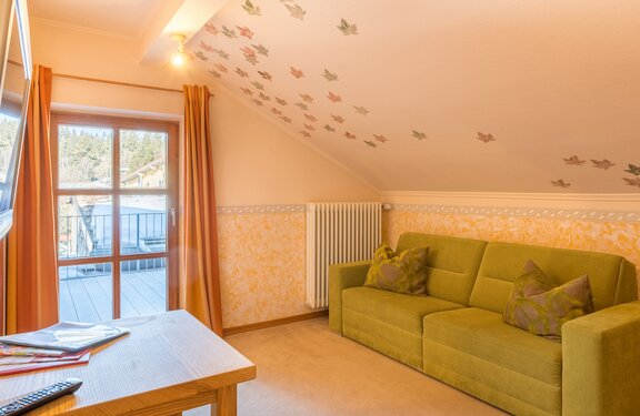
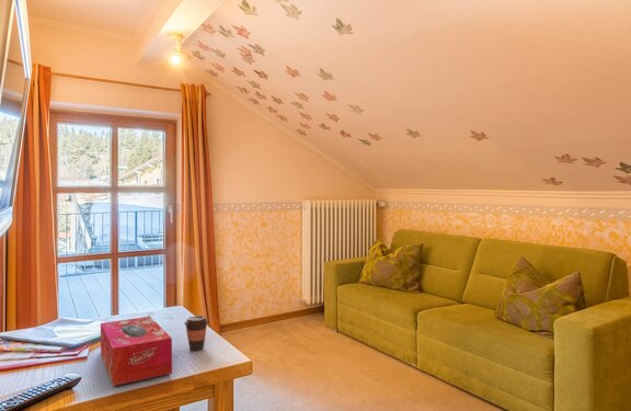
+ coffee cup (196, 333)
+ tissue box (134, 346)
